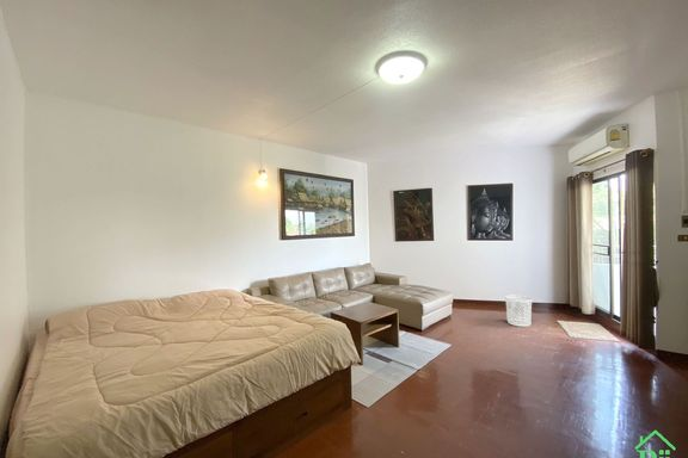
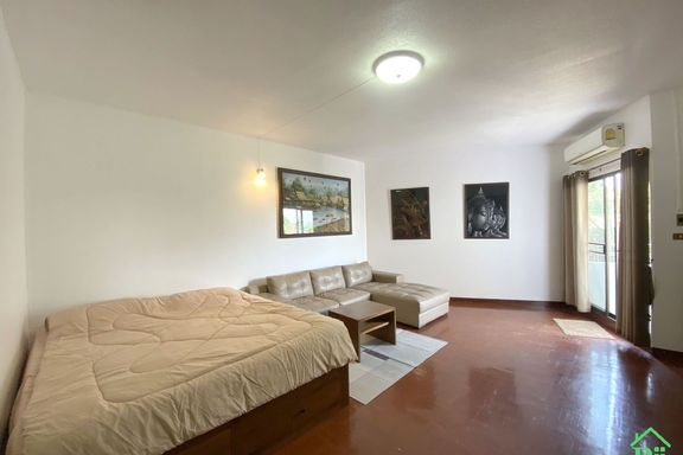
- waste bin (518, 310)
